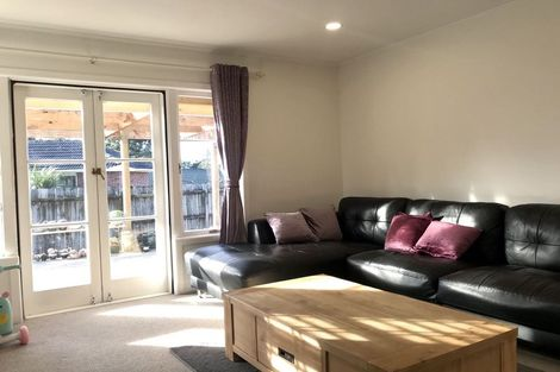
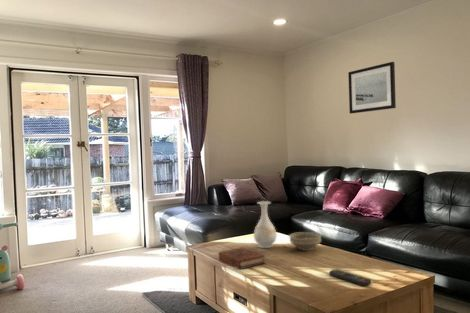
+ remote control (349, 276)
+ bowl (305, 242)
+ book (241, 257)
+ wall art (370, 89)
+ vase (264, 224)
